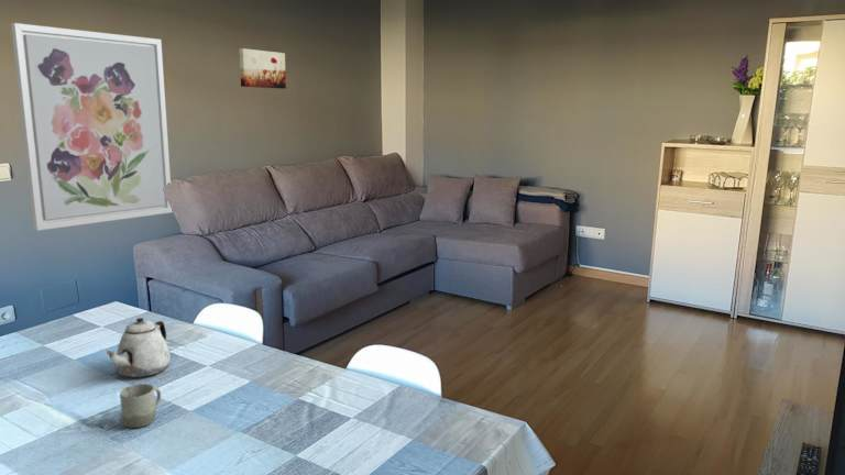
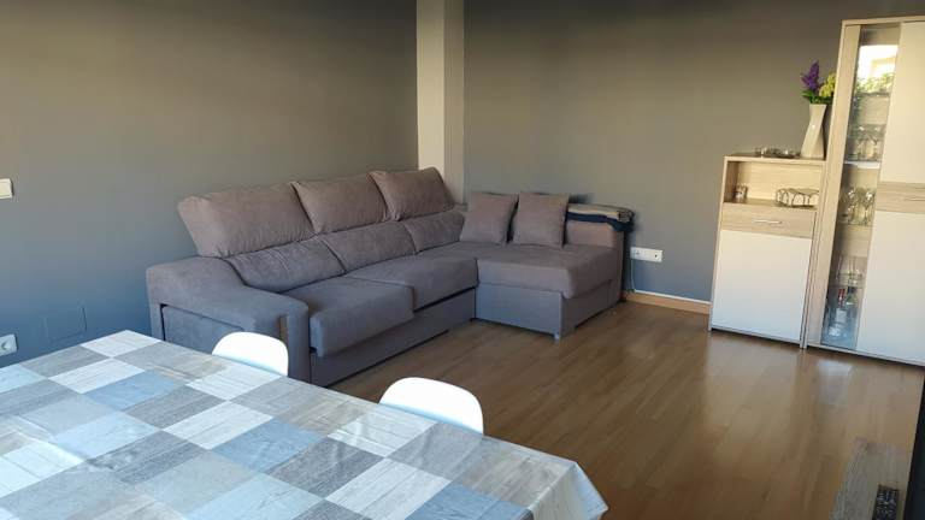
- cup (143, 402)
- wall art (100, 129)
- teapot (138, 345)
- wall art (263, 69)
